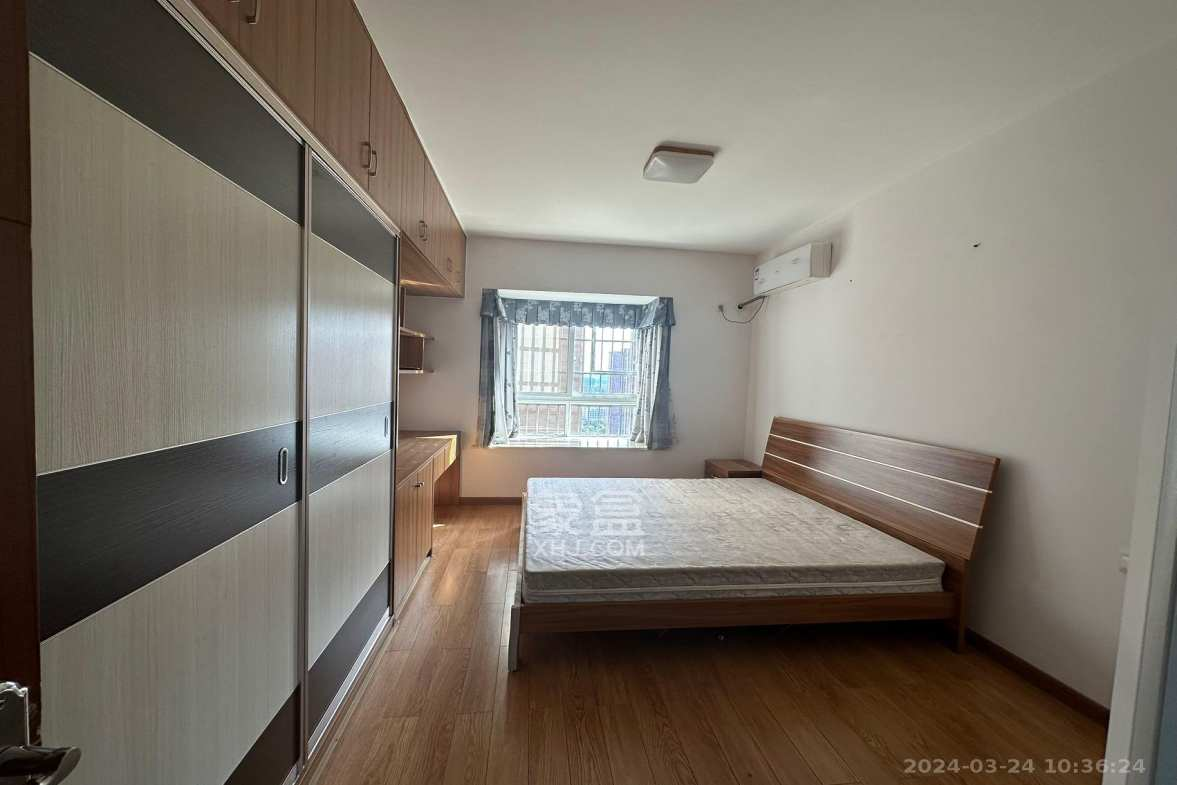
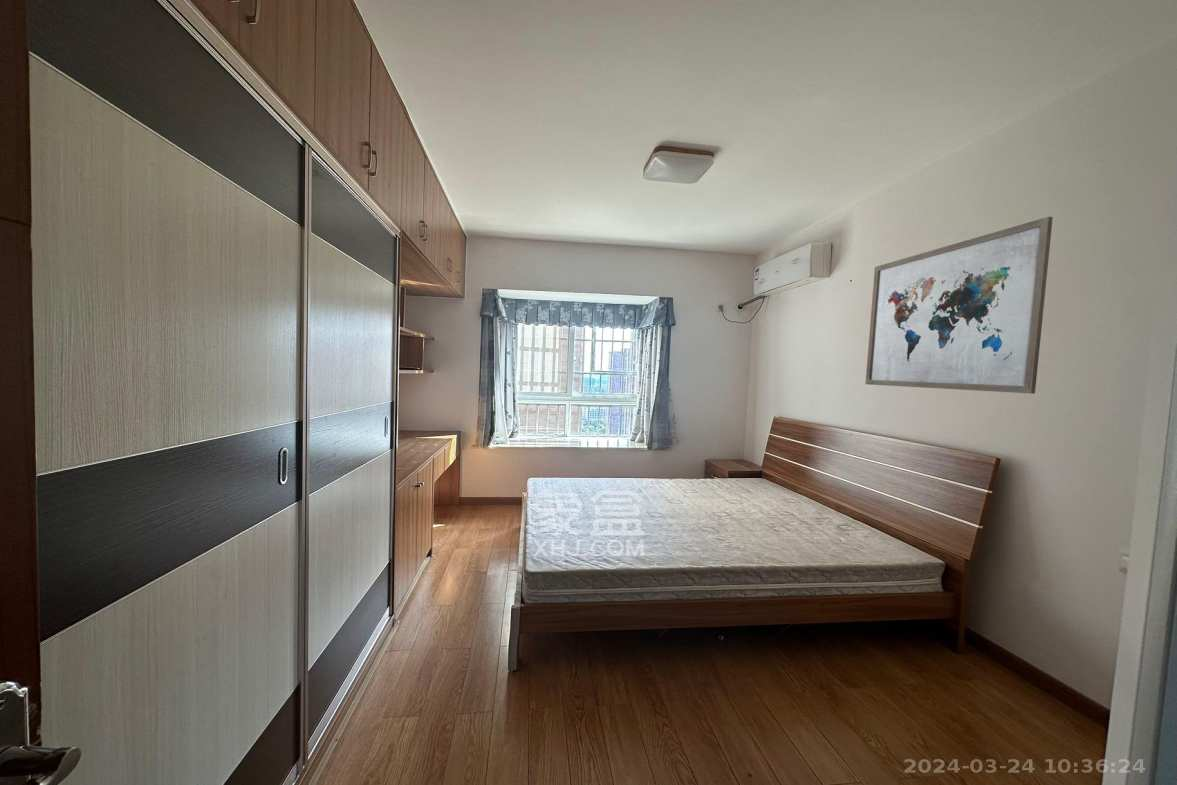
+ wall art (939, 318)
